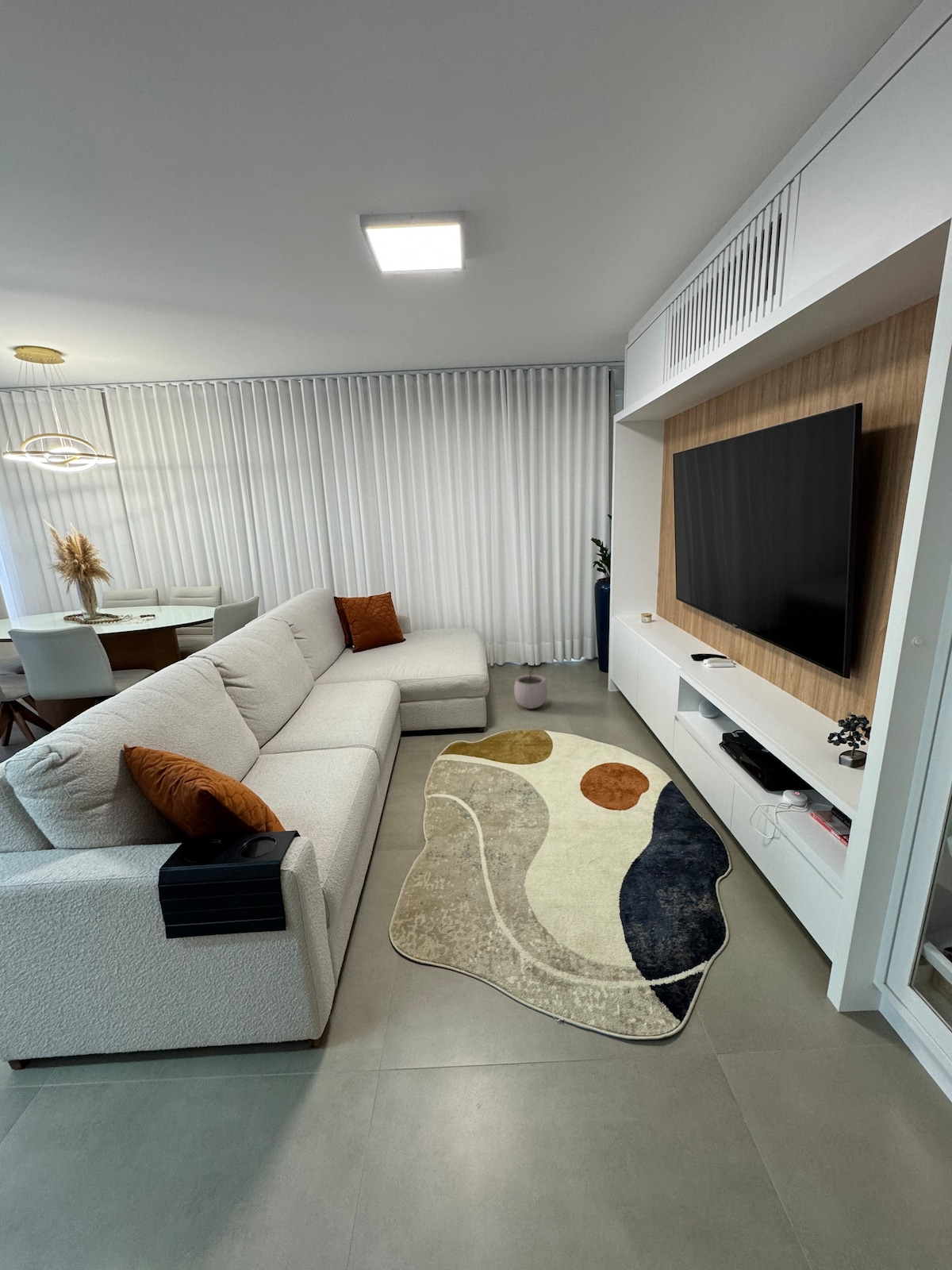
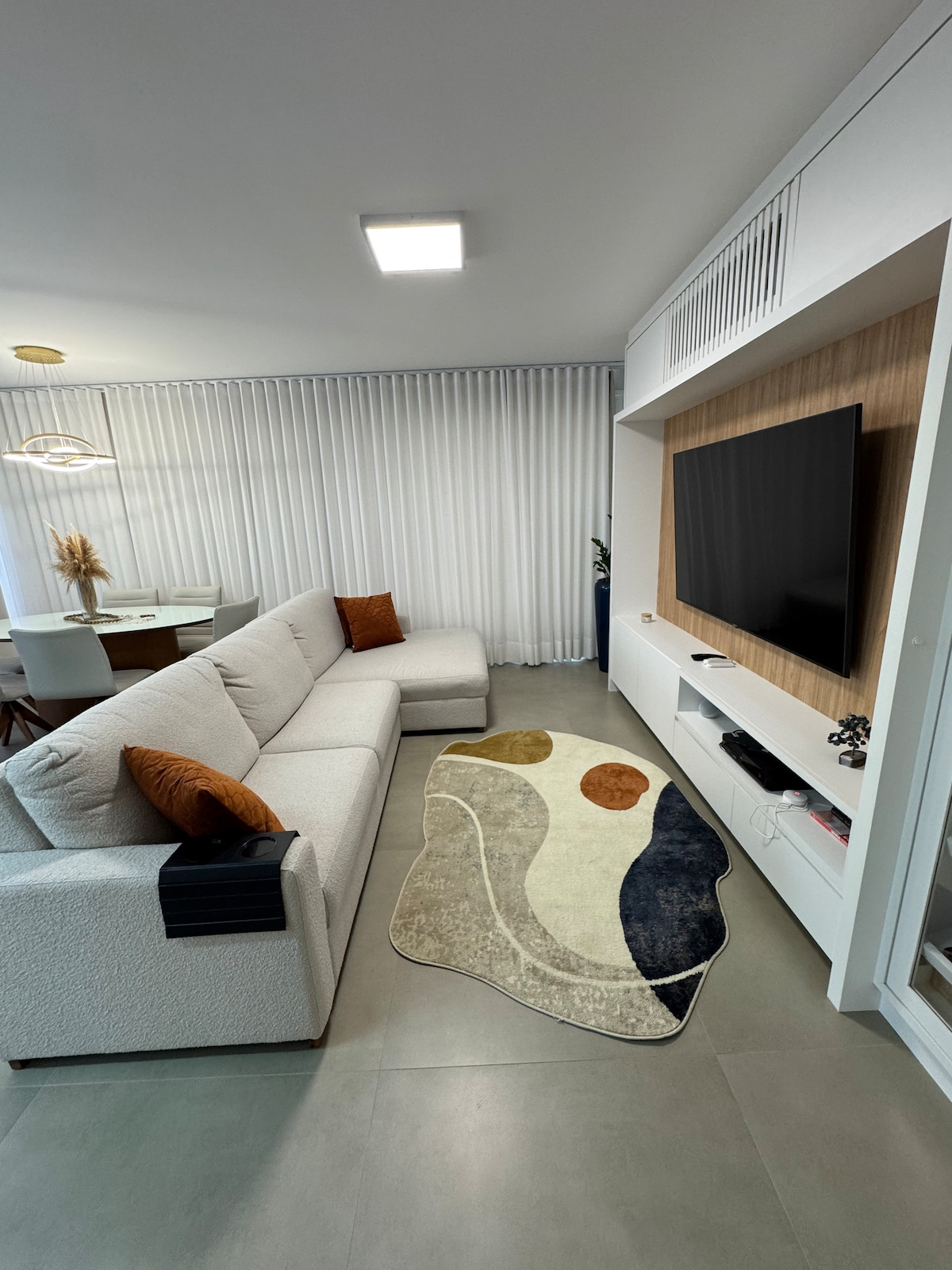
- plant pot (530, 687)
